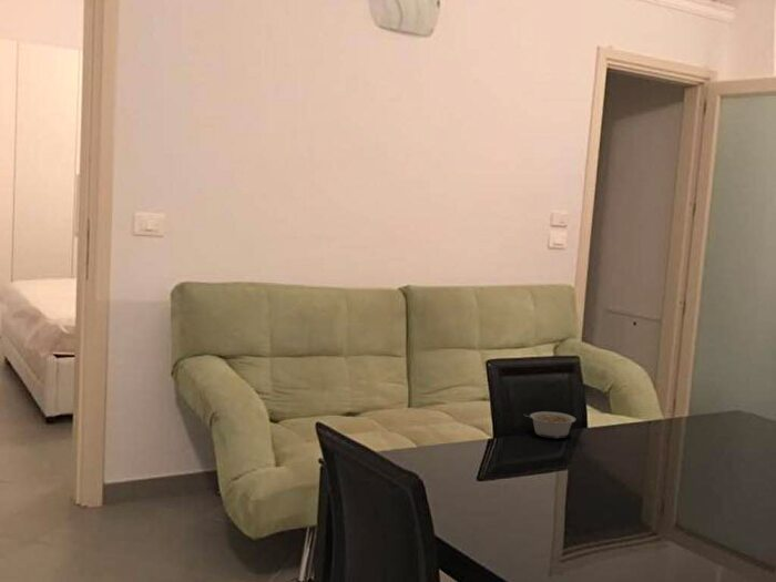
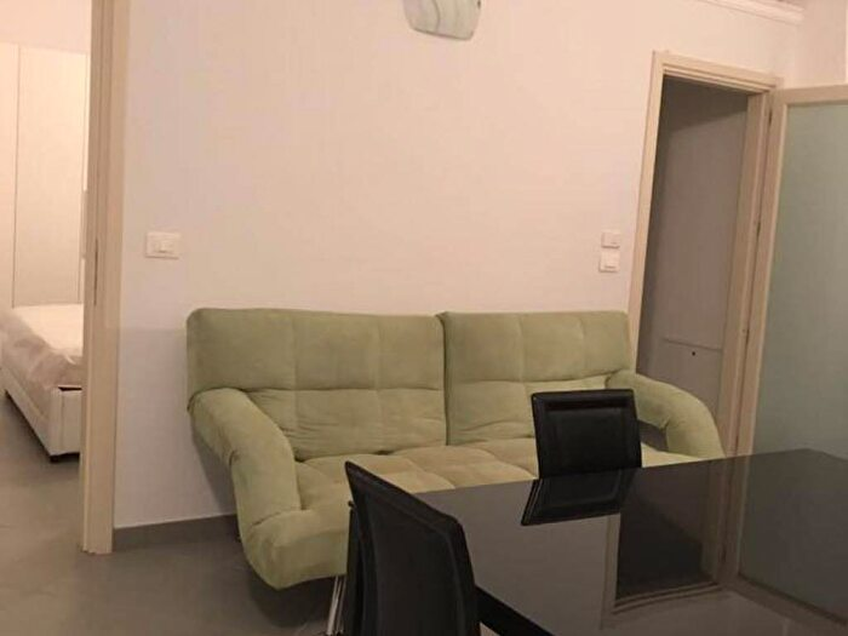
- legume (551, 423)
